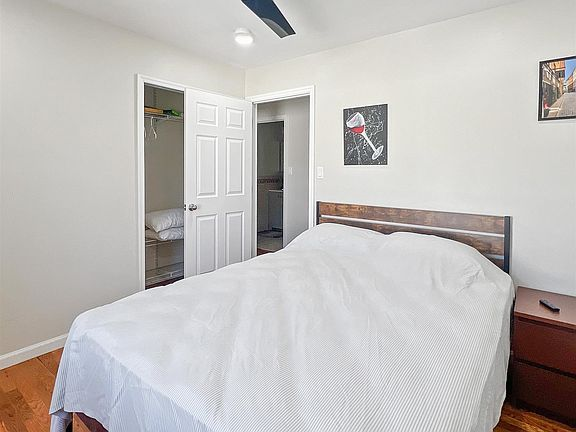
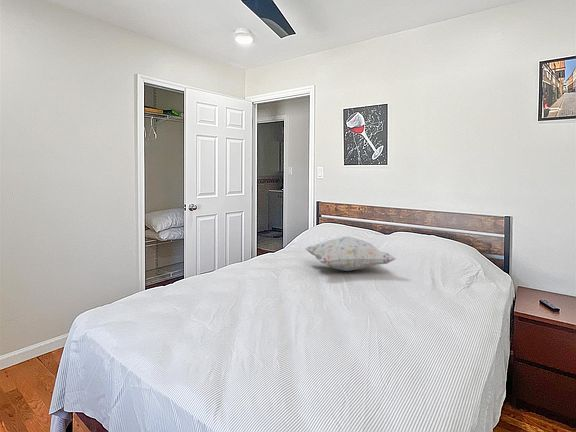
+ decorative pillow (347, 253)
